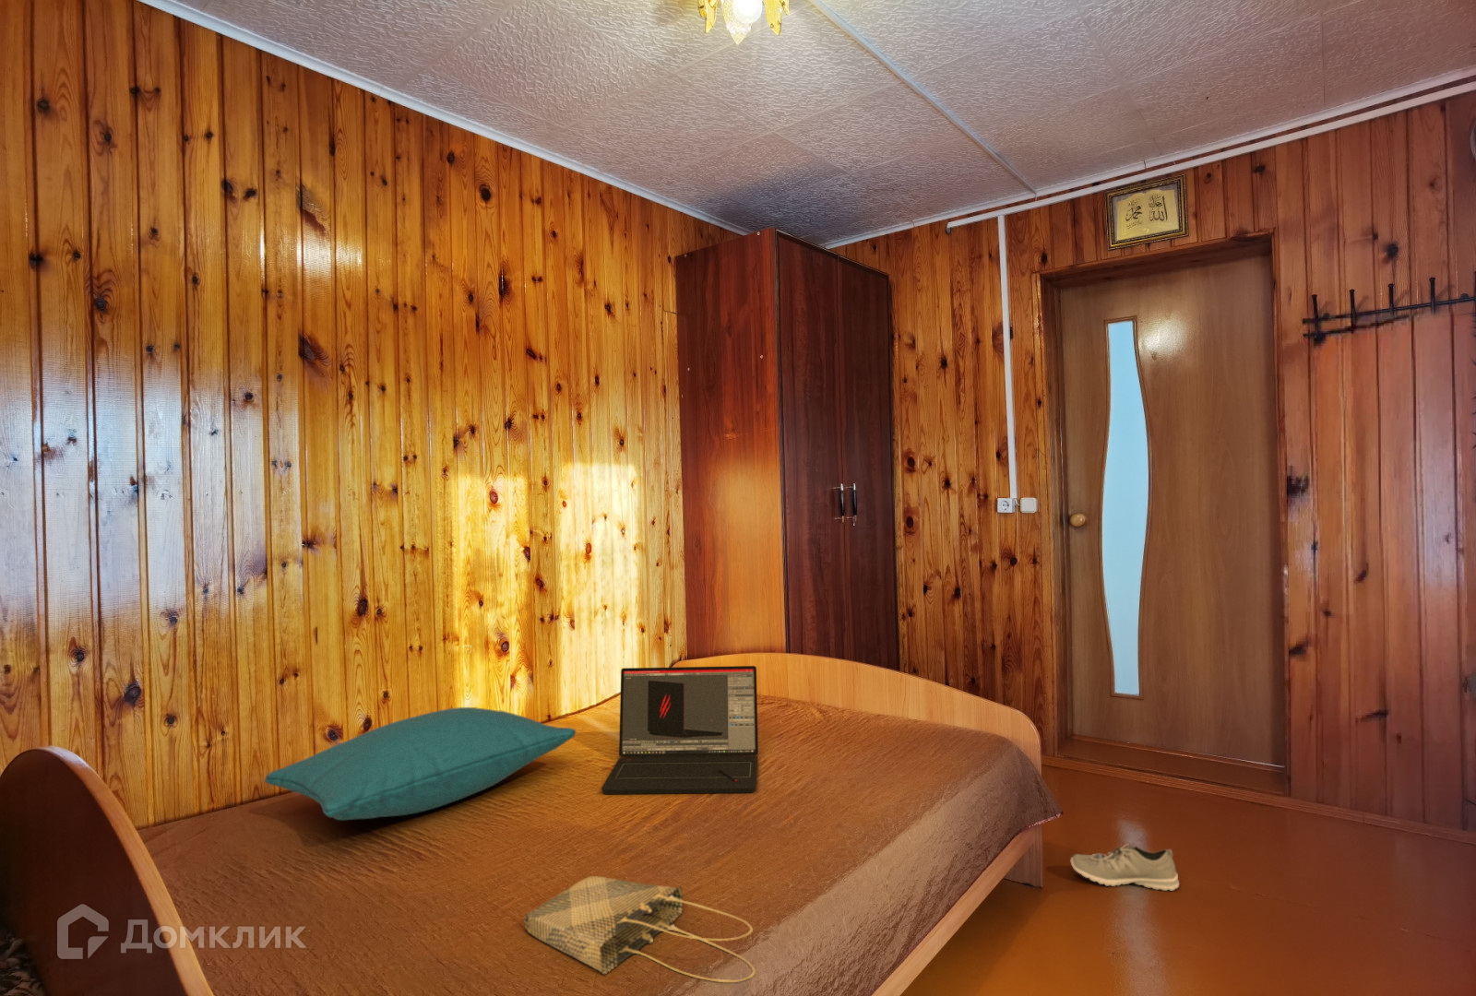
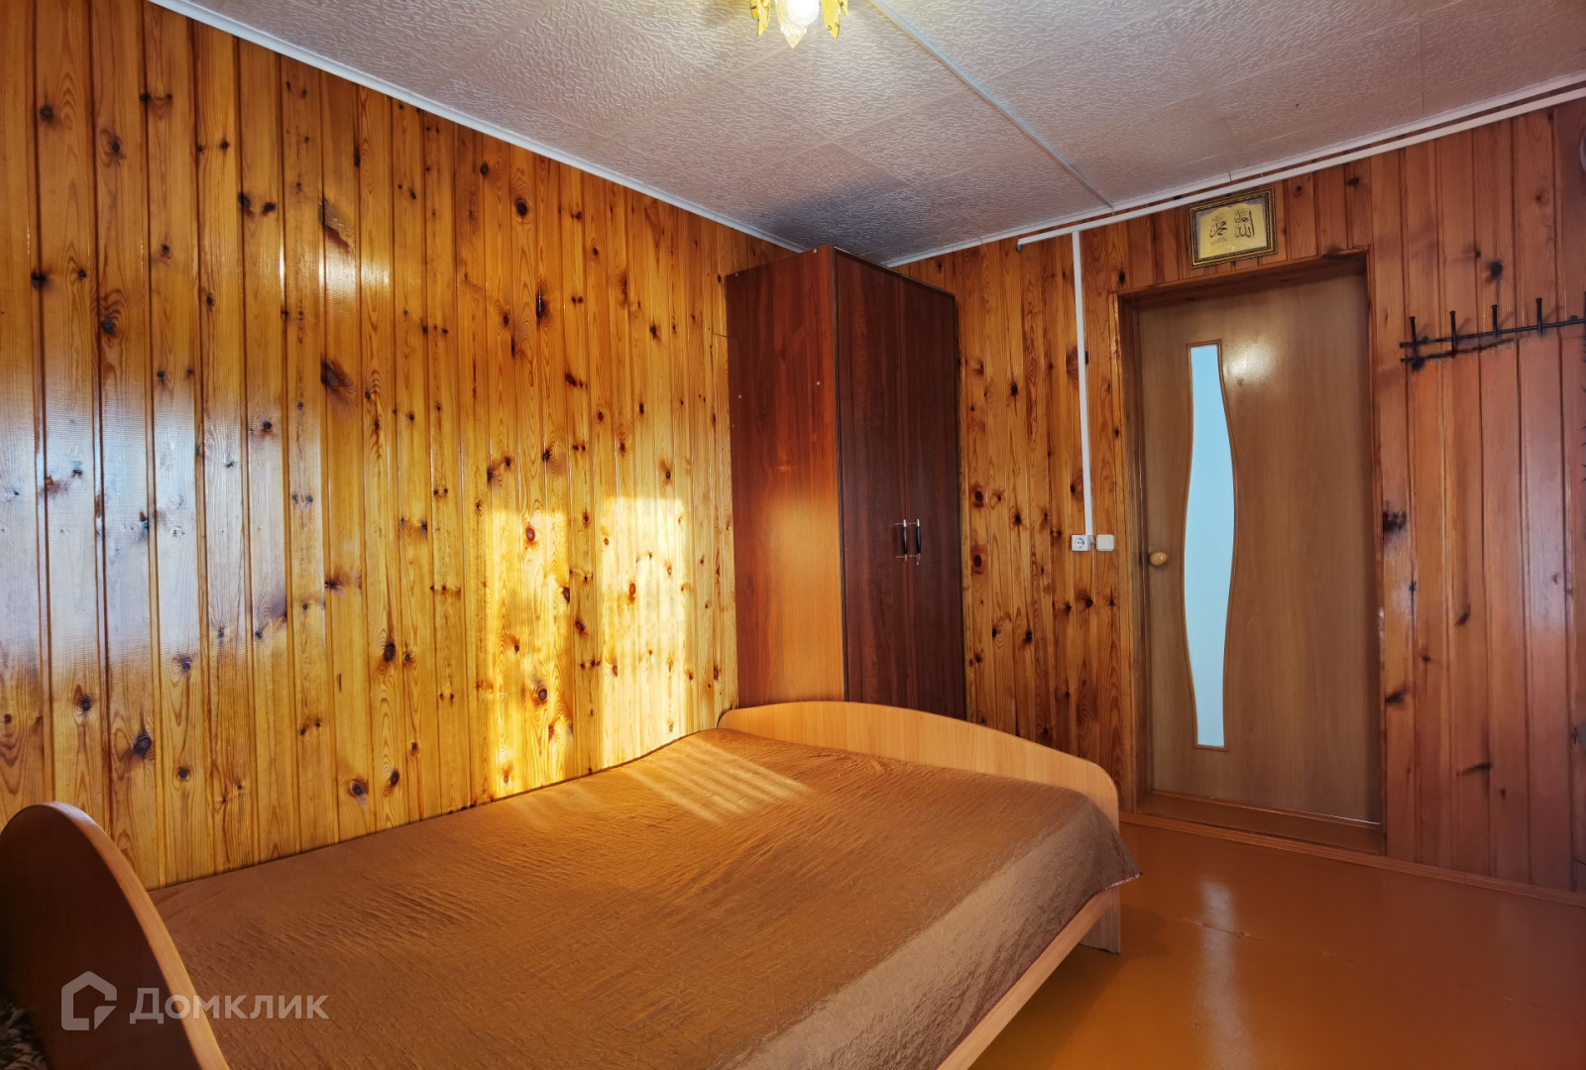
- pillow (431, 758)
- tote bag (645, 922)
- laptop (684, 726)
- sneaker (1121, 859)
